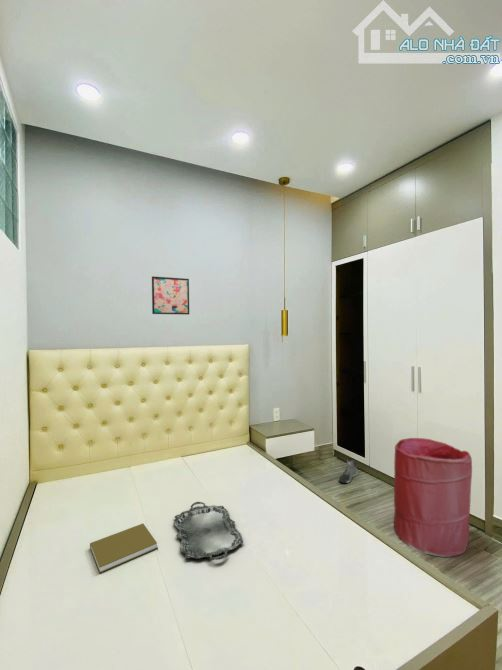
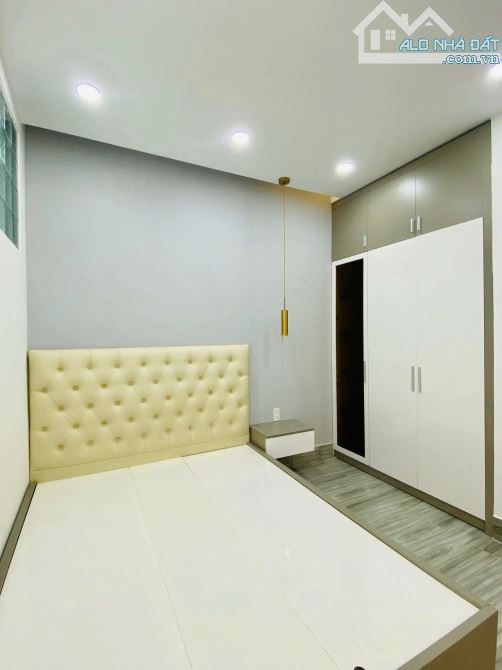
- wall art (171, 296)
- laundry hamper (431, 490)
- serving tray (206, 528)
- book (123, 545)
- sneaker (347, 469)
